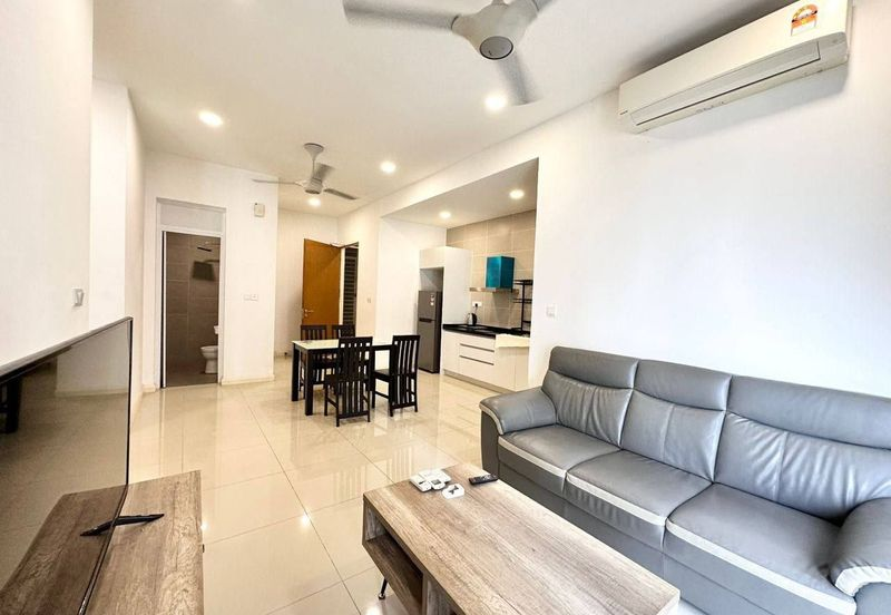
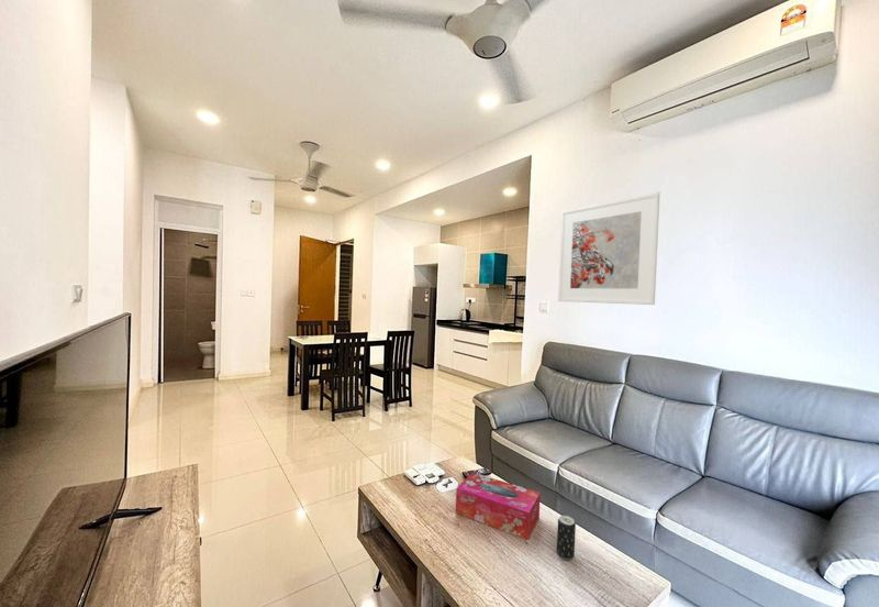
+ beverage can (566, 537)
+ tissue box (497, 503)
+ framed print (603, 253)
